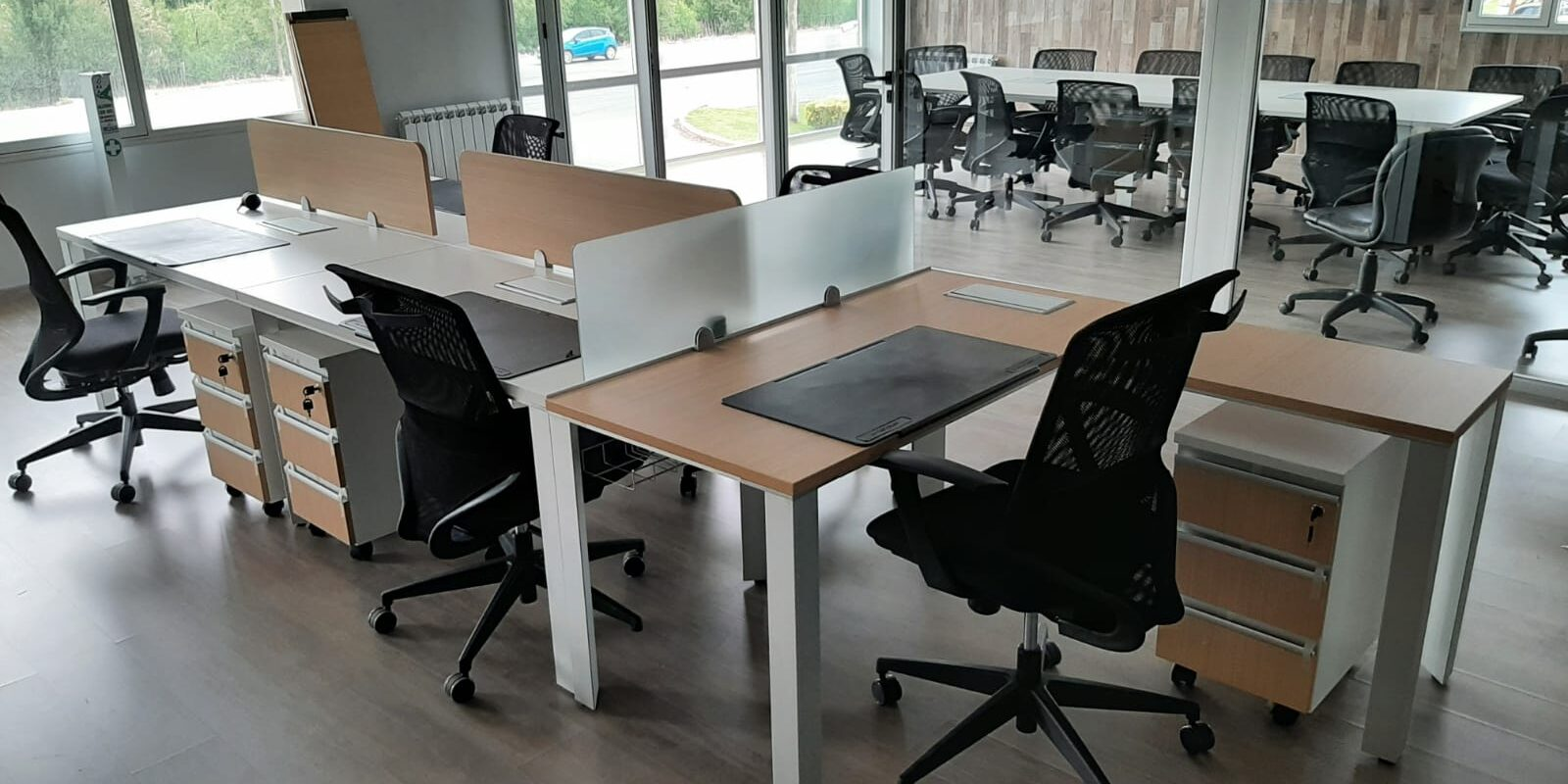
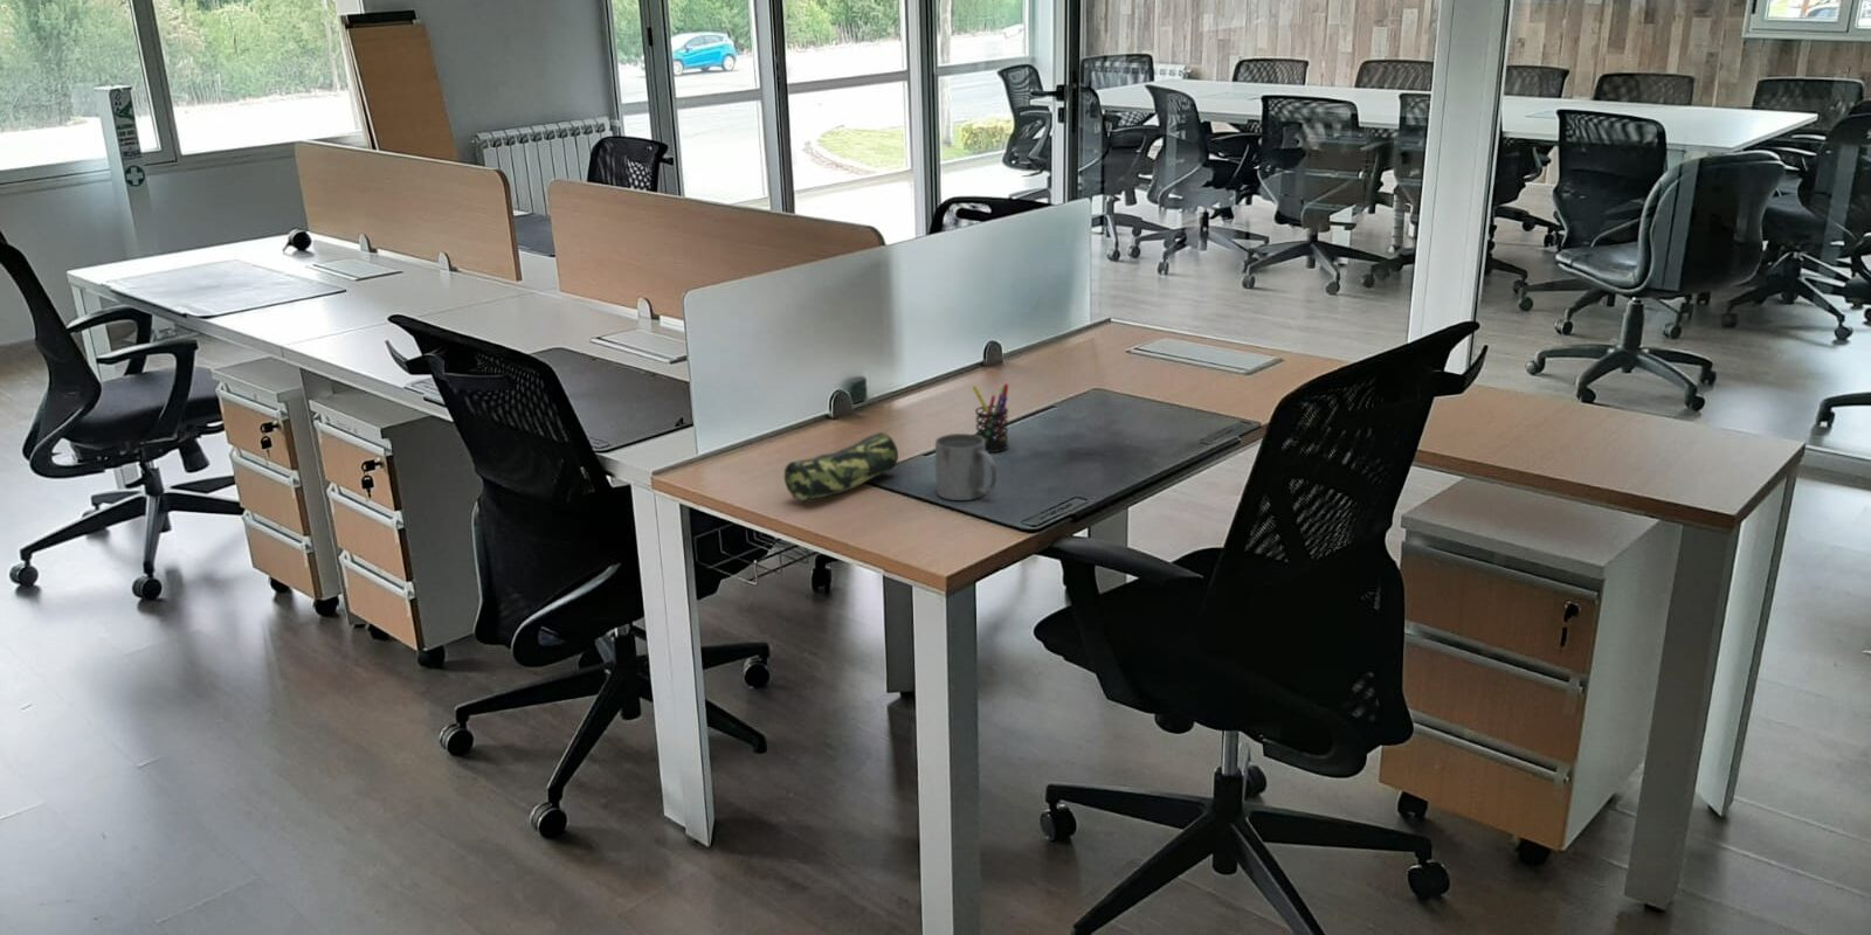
+ pencil case (840, 468)
+ pen holder (995, 414)
+ mug (968, 469)
